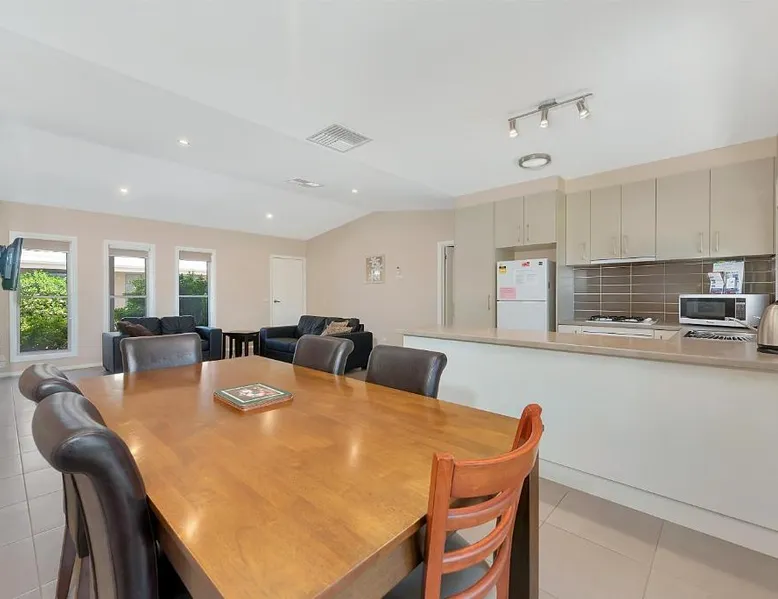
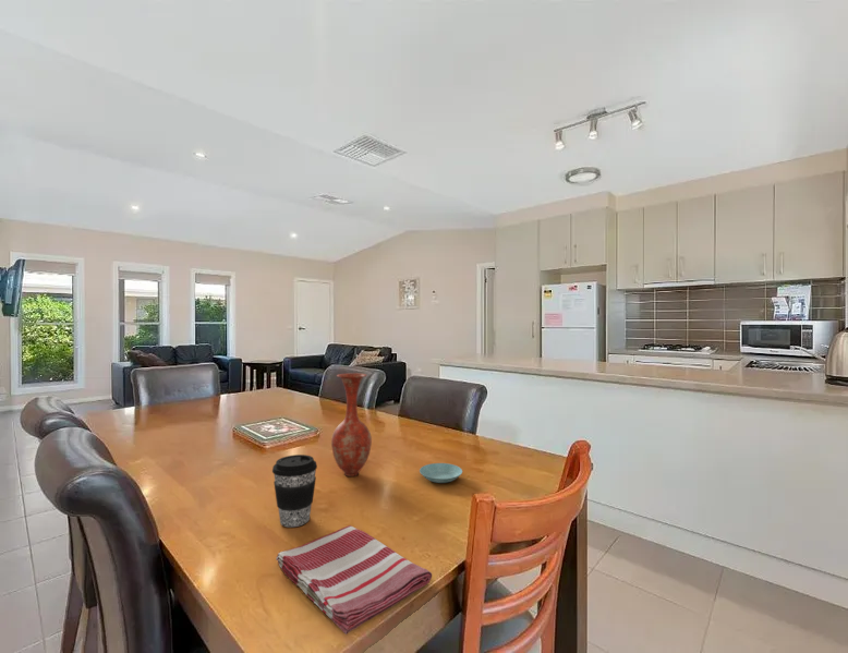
+ vase (351, 424)
+ saucer (440, 474)
+ coffee cup (294, 489)
+ dish towel (350, 566)
